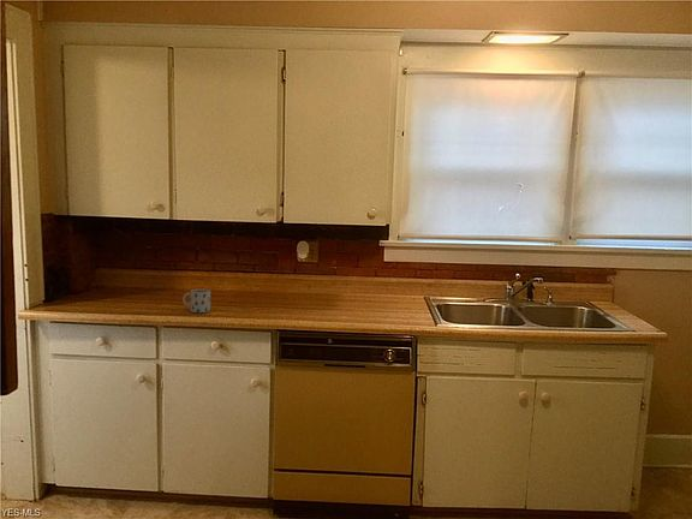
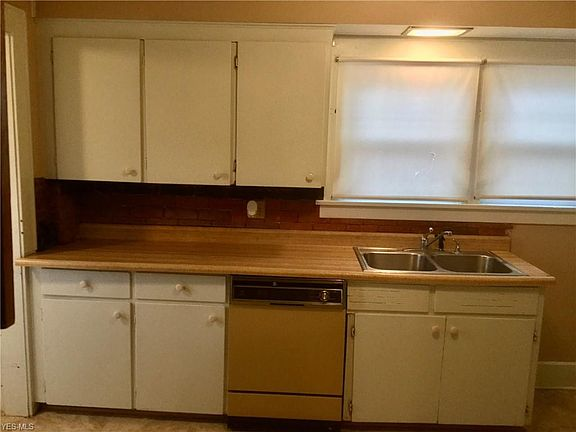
- mug (196, 300)
